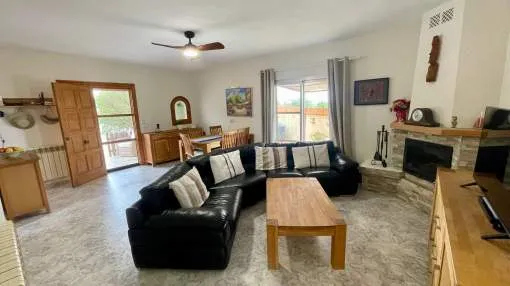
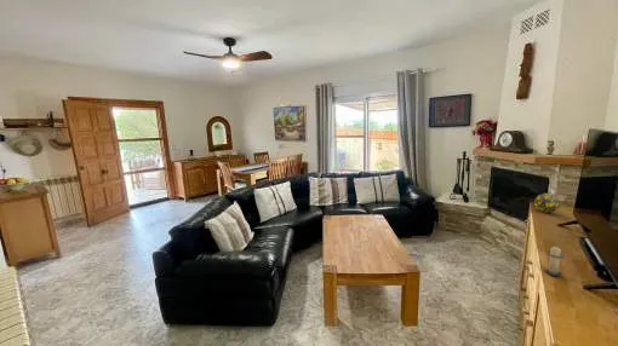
+ decorative ball (547, 202)
+ candle (554, 259)
